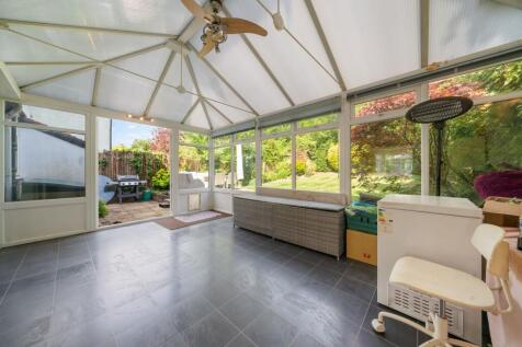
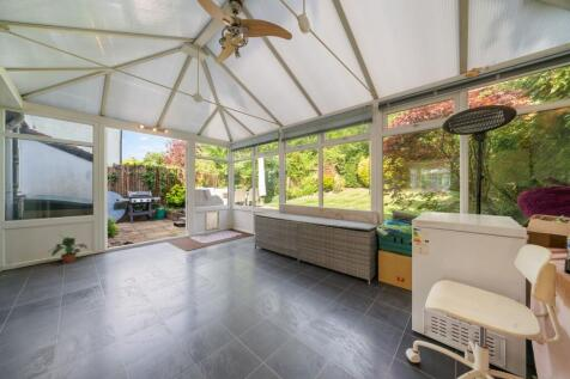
+ potted plant (68, 246)
